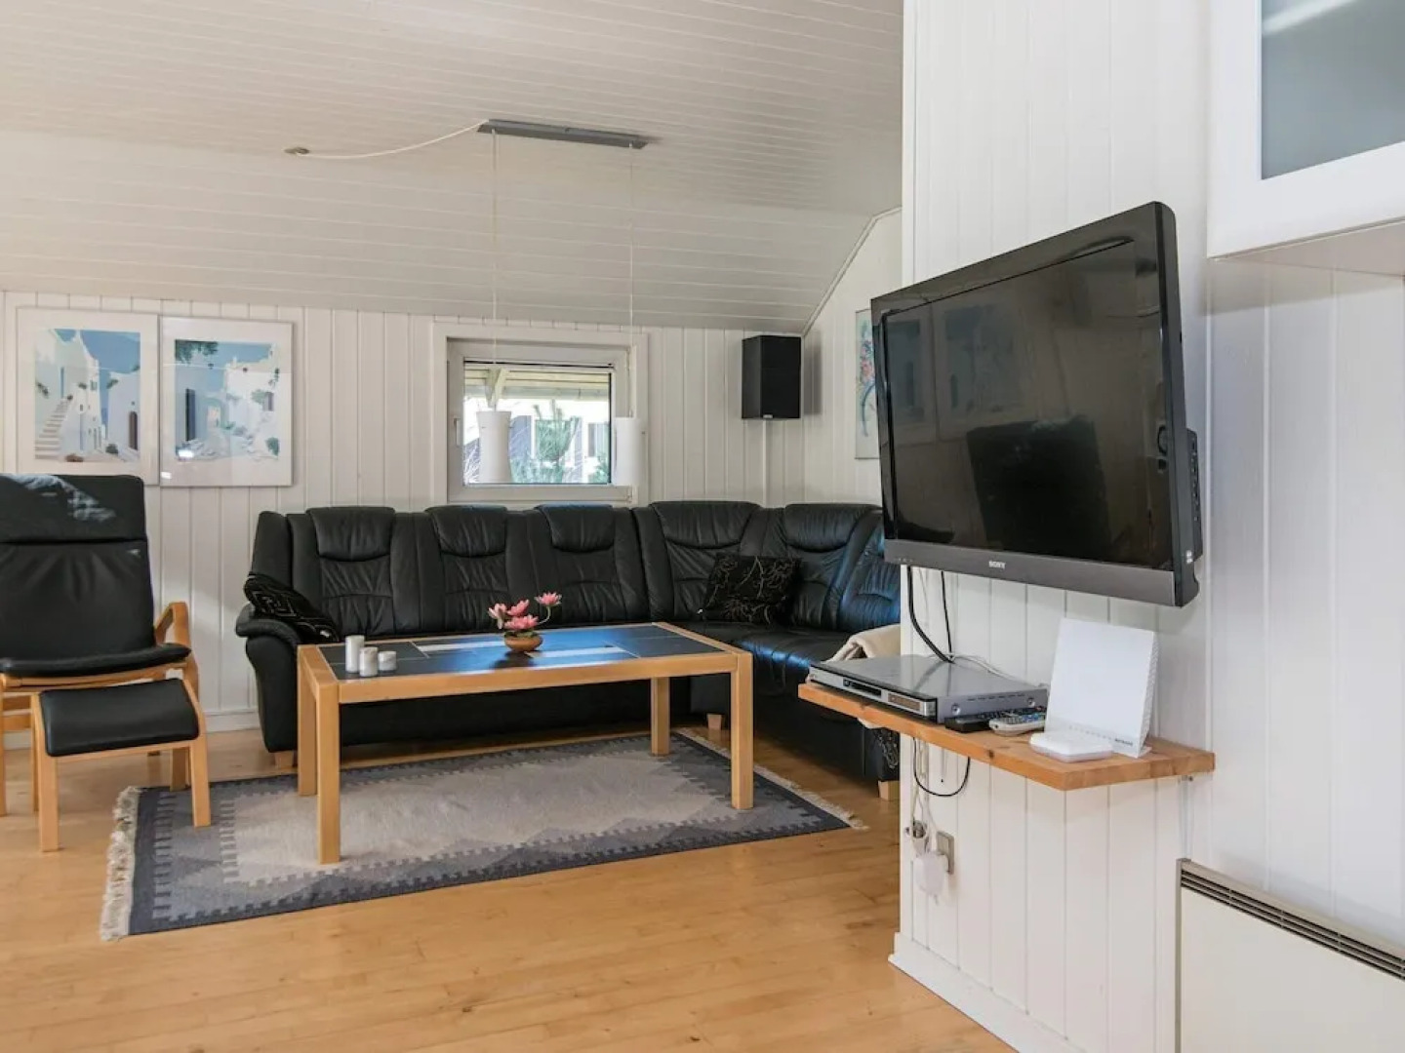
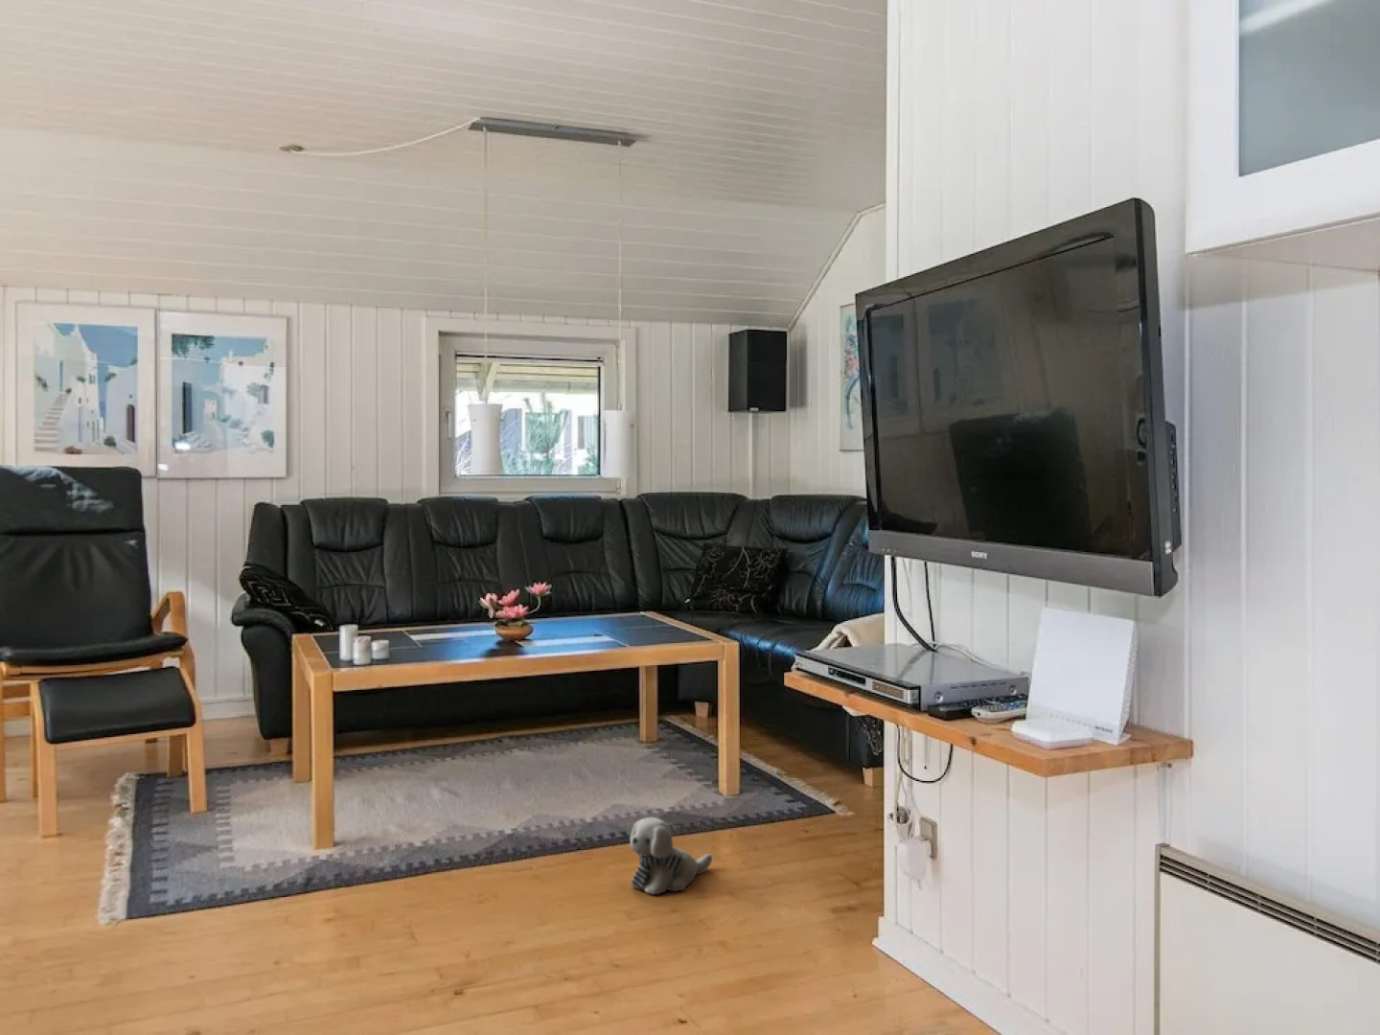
+ plush toy (675, 848)
